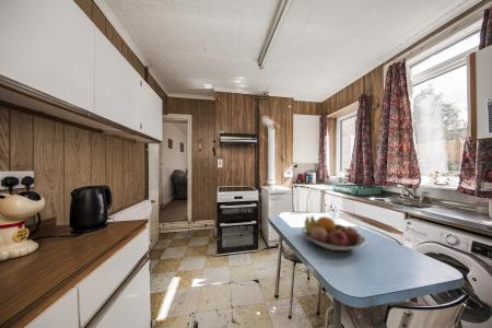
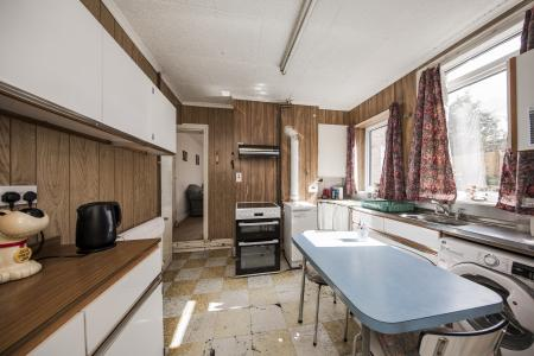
- fruit bowl (331, 231)
